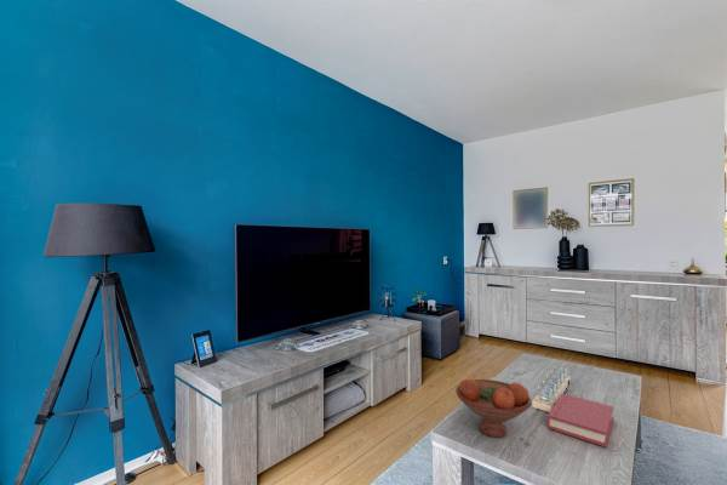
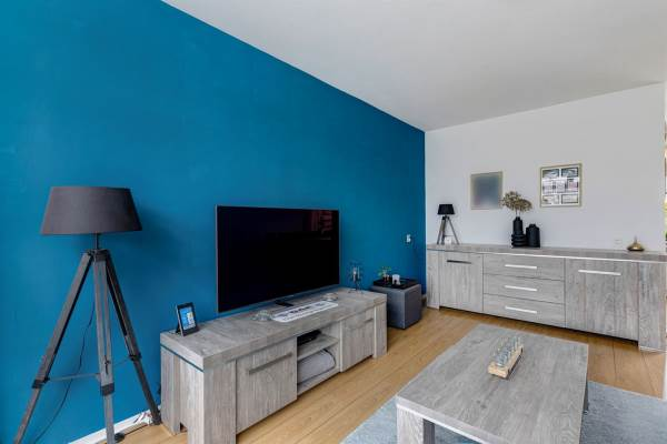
- fruit bowl (492, 404)
- hardback book (580, 416)
